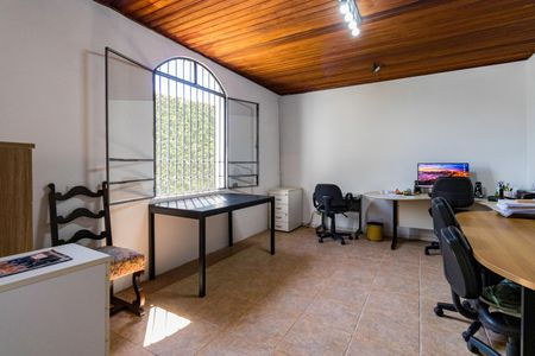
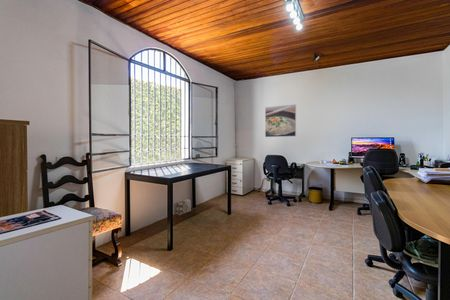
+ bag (182, 206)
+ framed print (280, 121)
